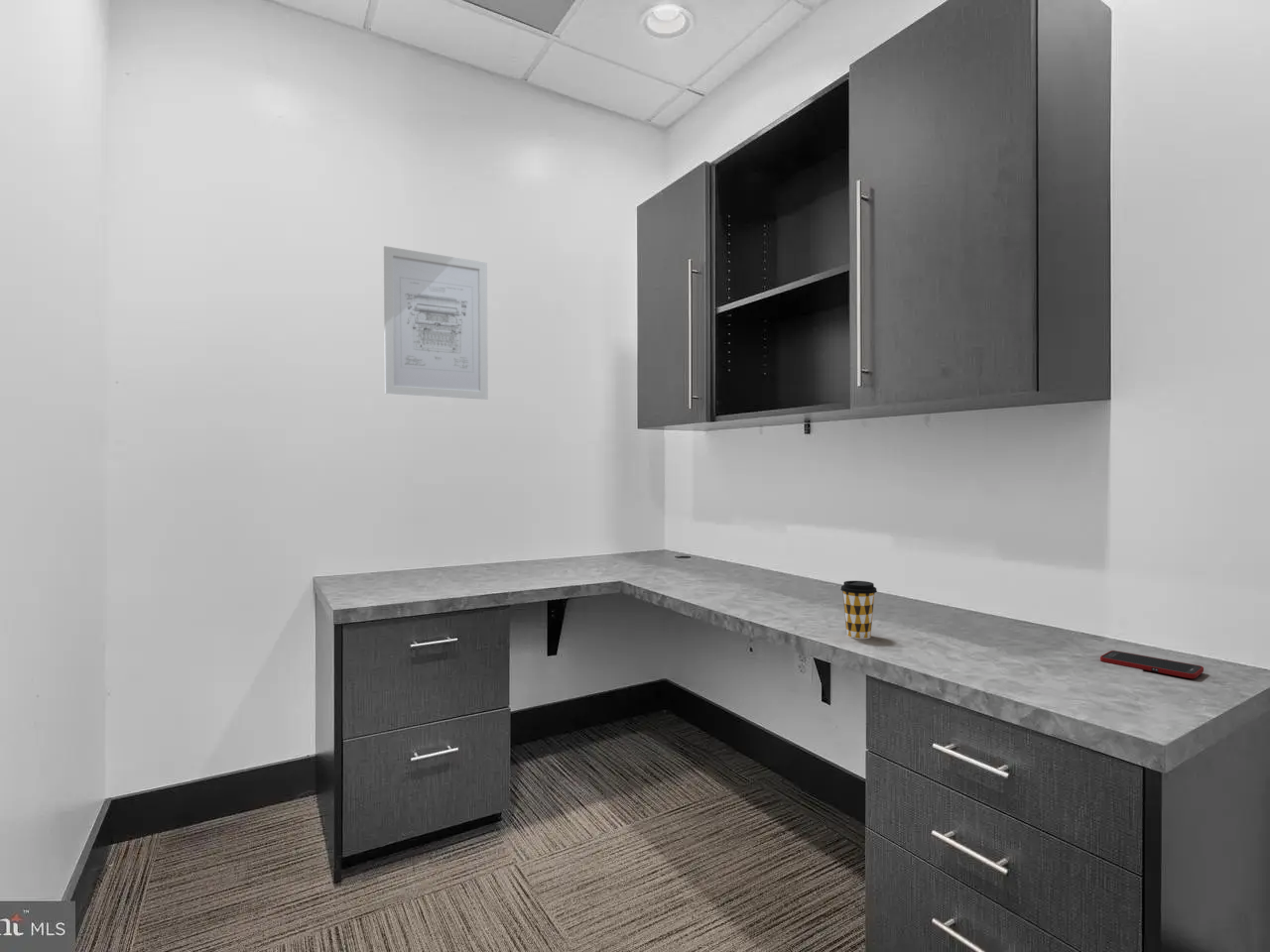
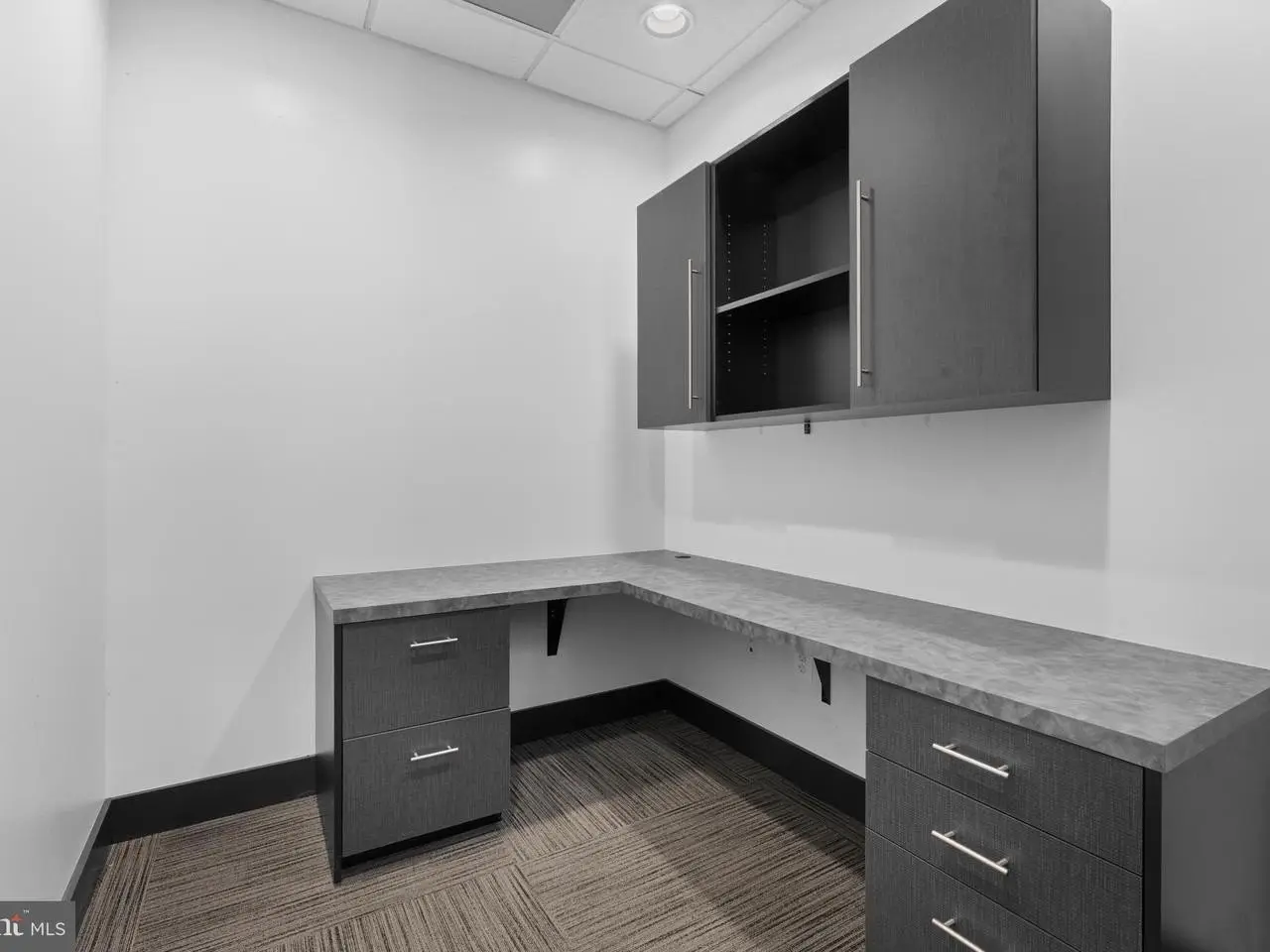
- cell phone (1150, 663)
- coffee cup (858, 609)
- wall art (438, 325)
